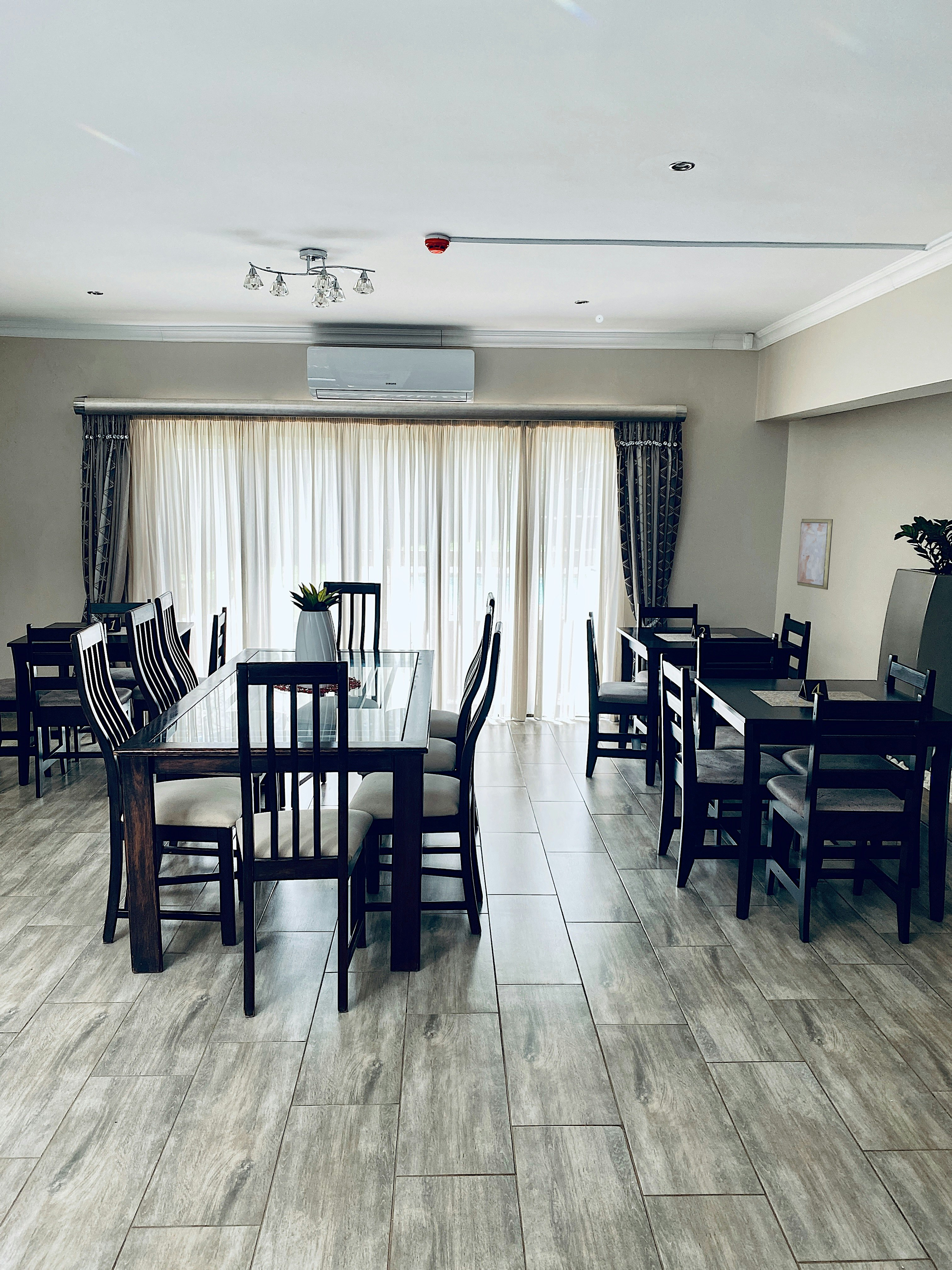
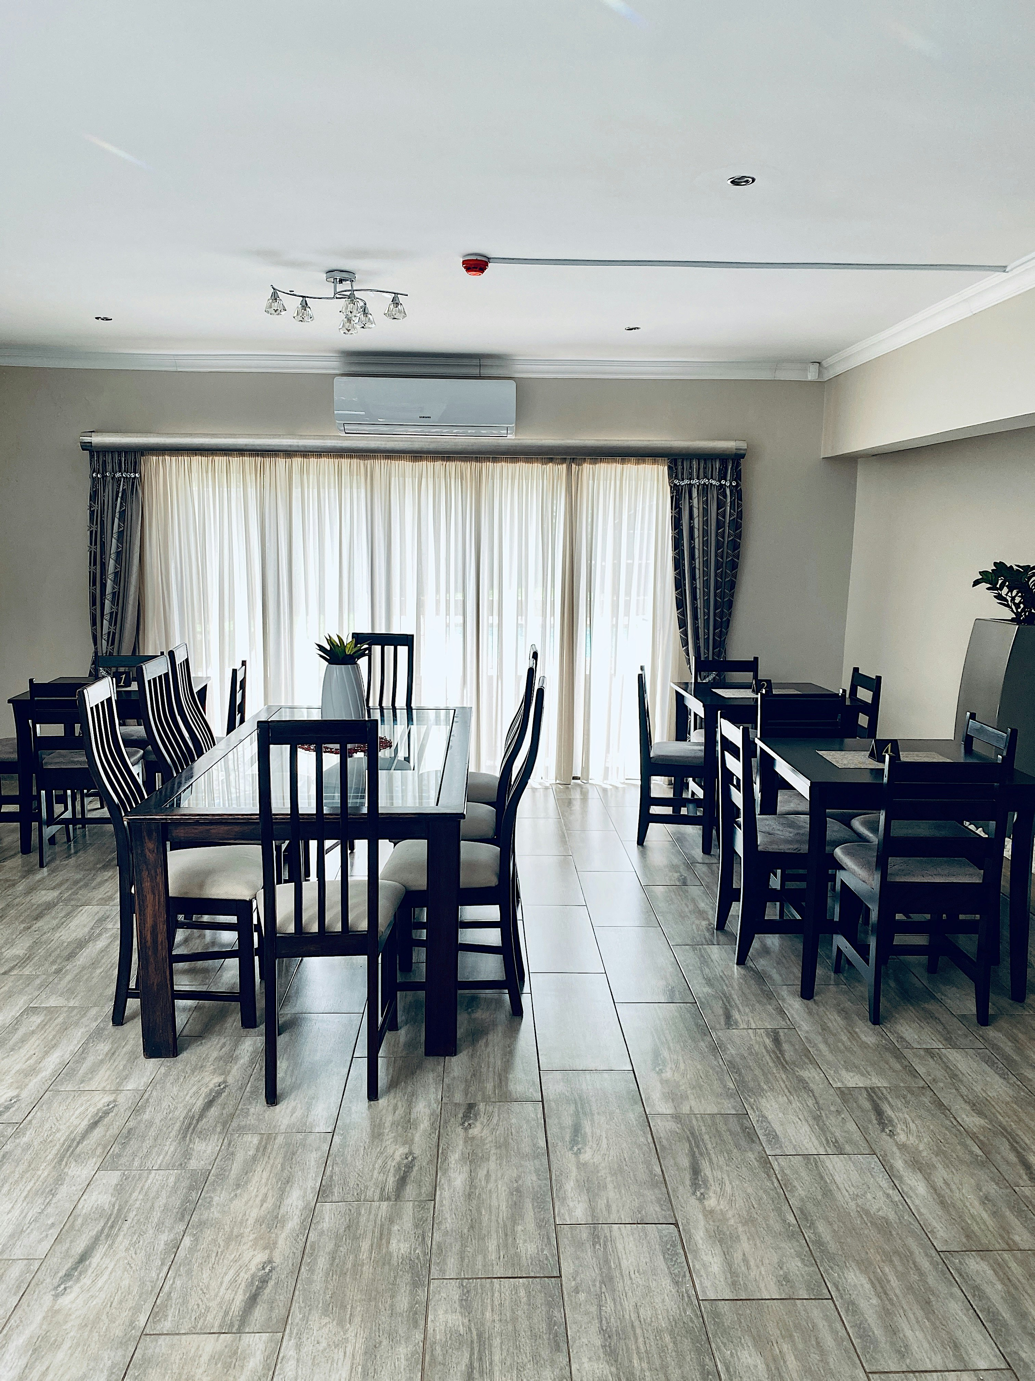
- wall art (813, 553)
- smoke detector (599, 319)
